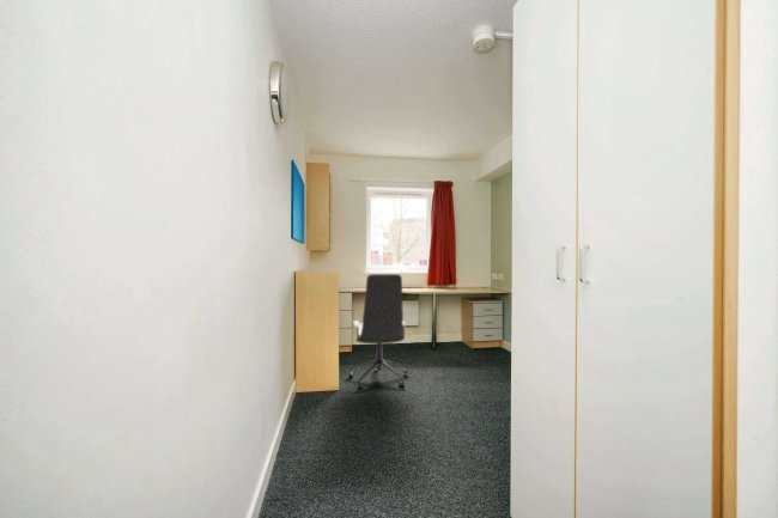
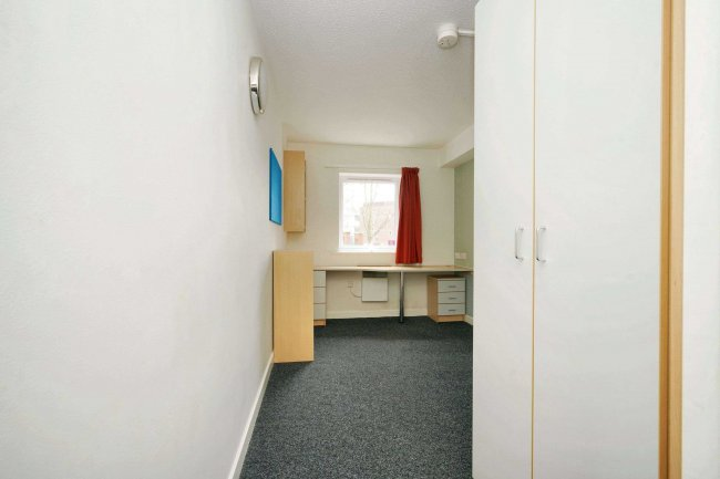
- office chair (379, 325)
